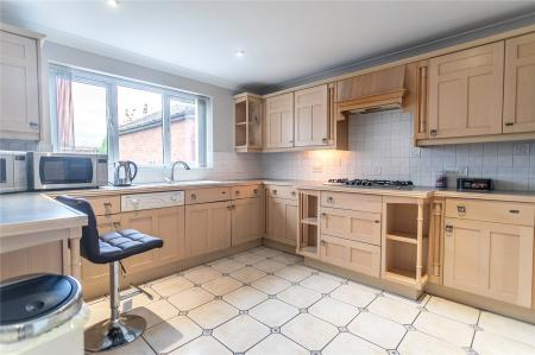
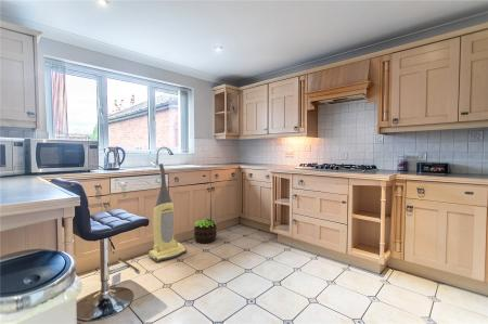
+ vacuum cleaner (166, 209)
+ potted plant (205, 230)
